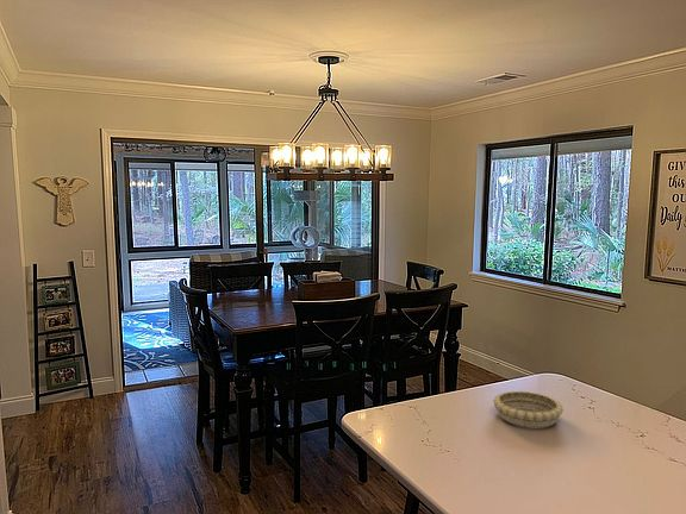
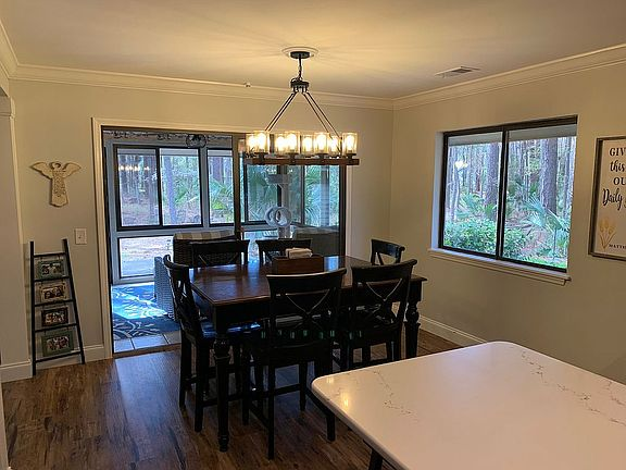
- decorative bowl (526, 408)
